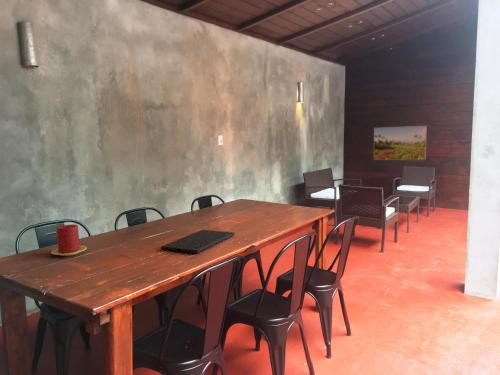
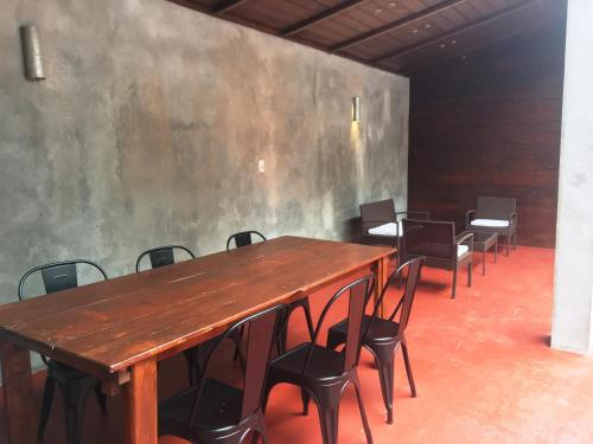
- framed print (399, 143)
- candle (68, 239)
- cutting board (200, 240)
